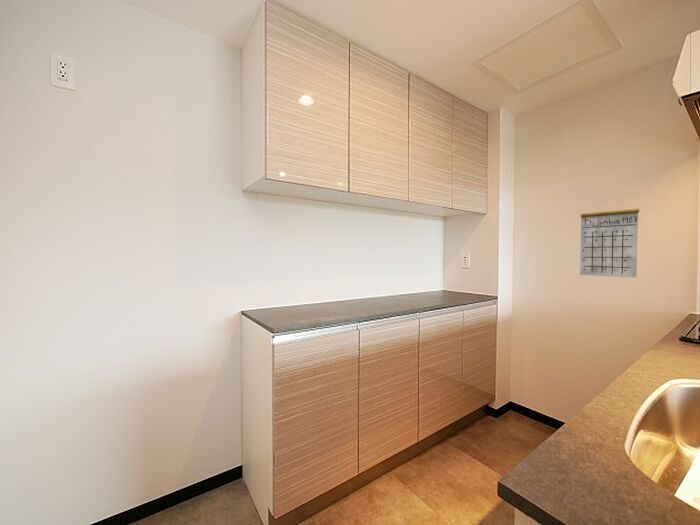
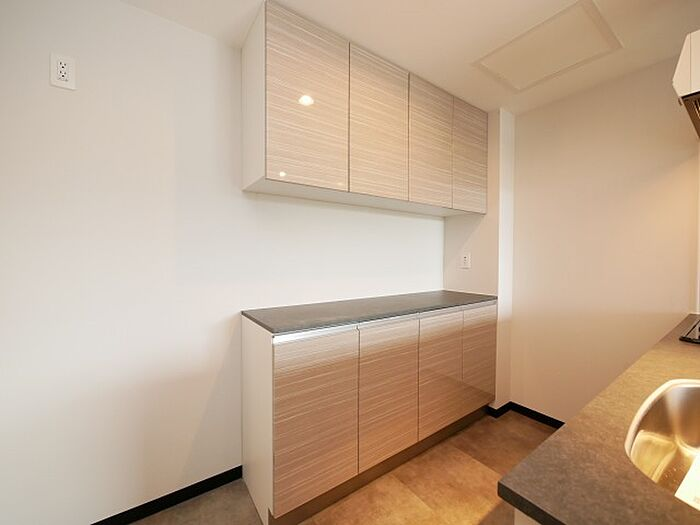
- calendar (607, 236)
